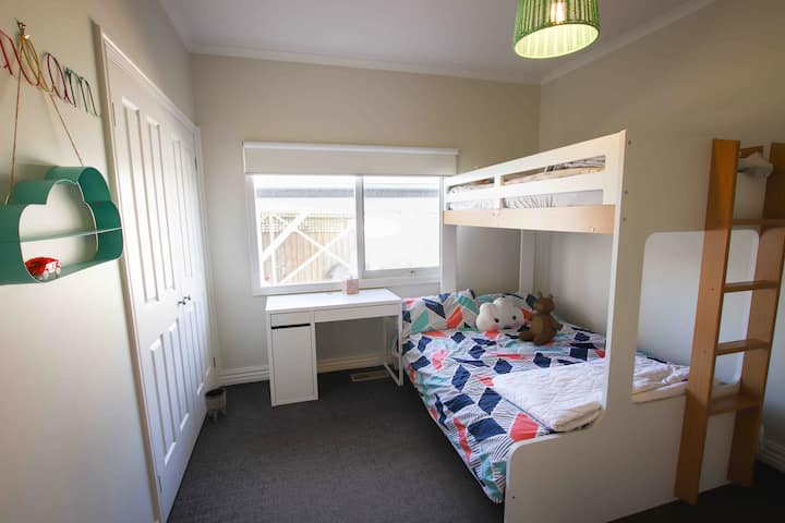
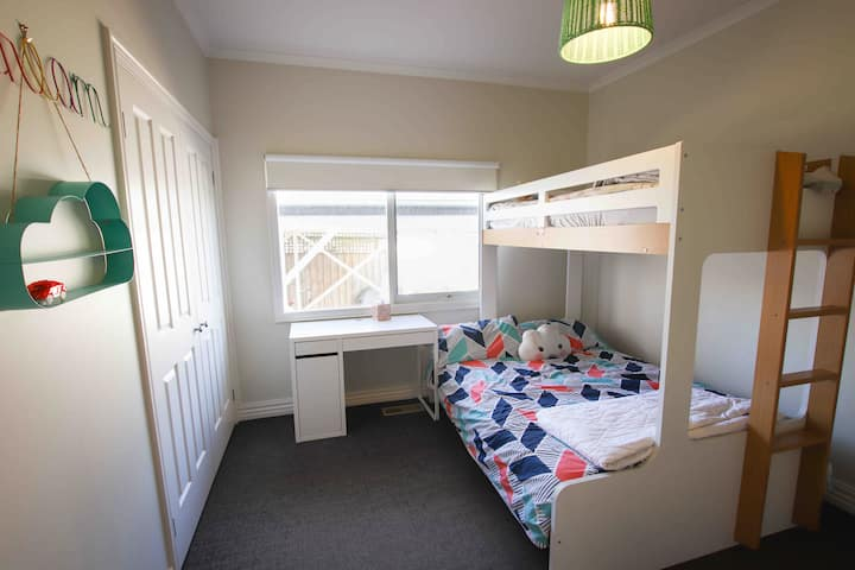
- planter (216, 404)
- teddy bear (539, 317)
